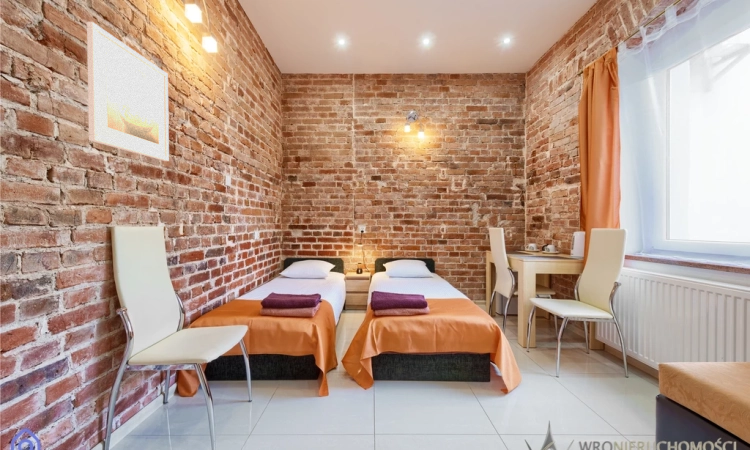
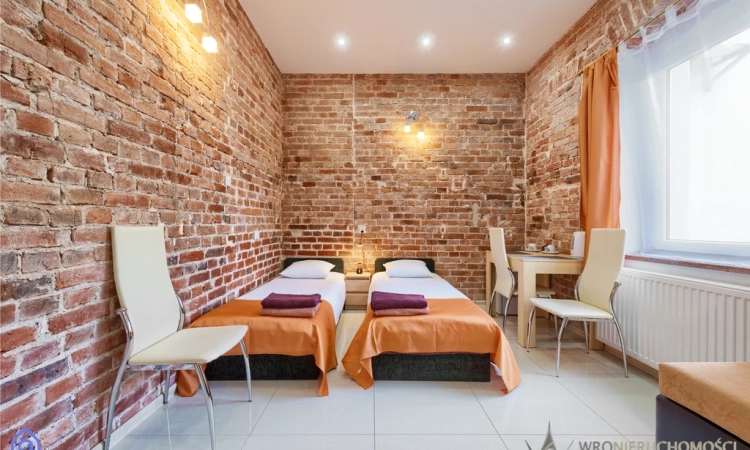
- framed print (134, 102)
